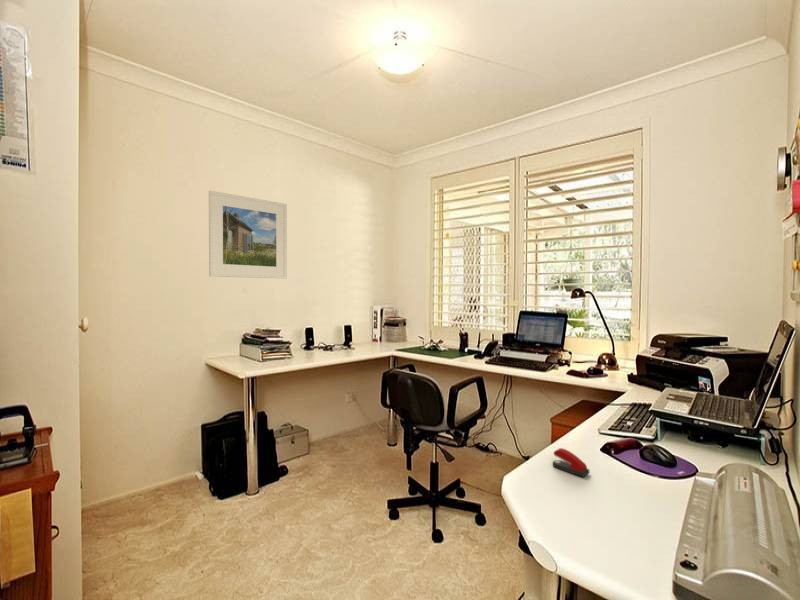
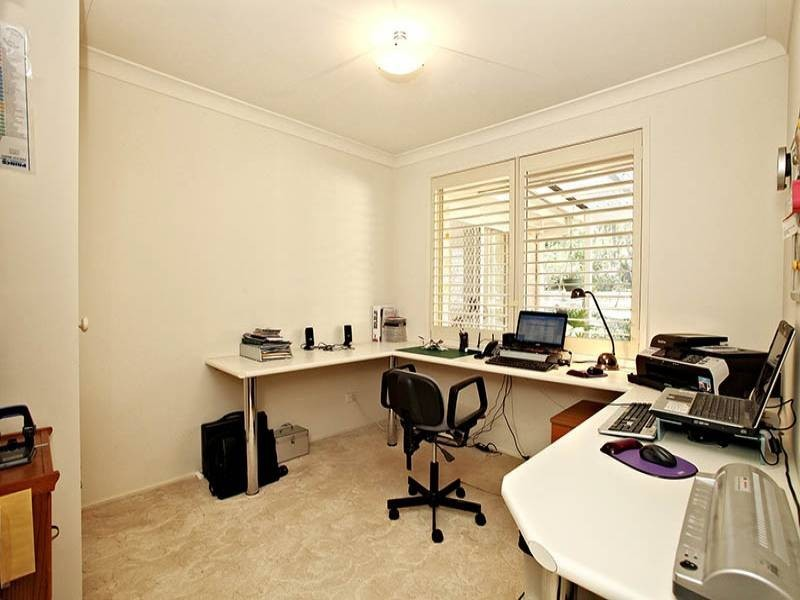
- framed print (250, 237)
- stapler (569, 460)
